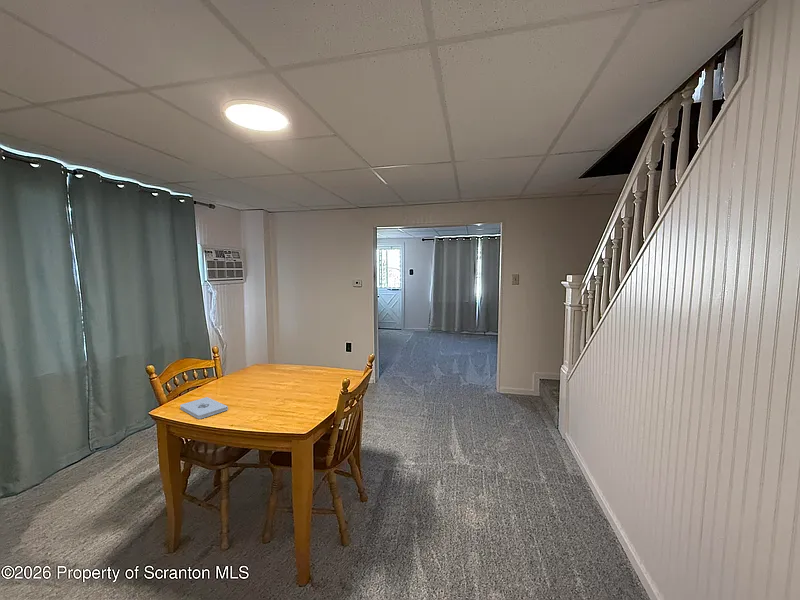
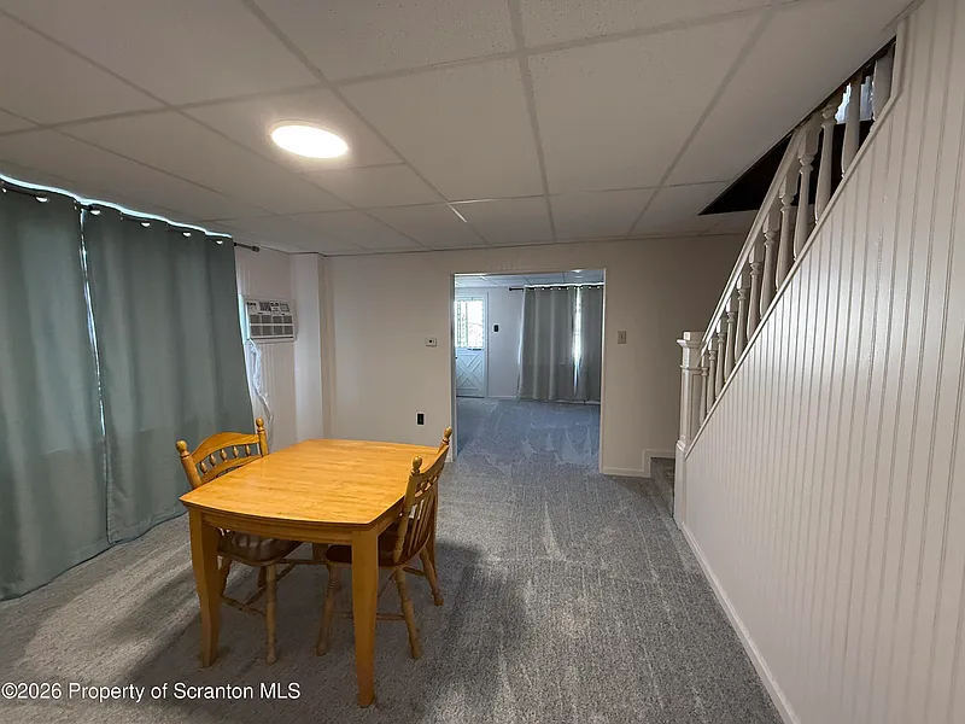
- notepad (203, 407)
